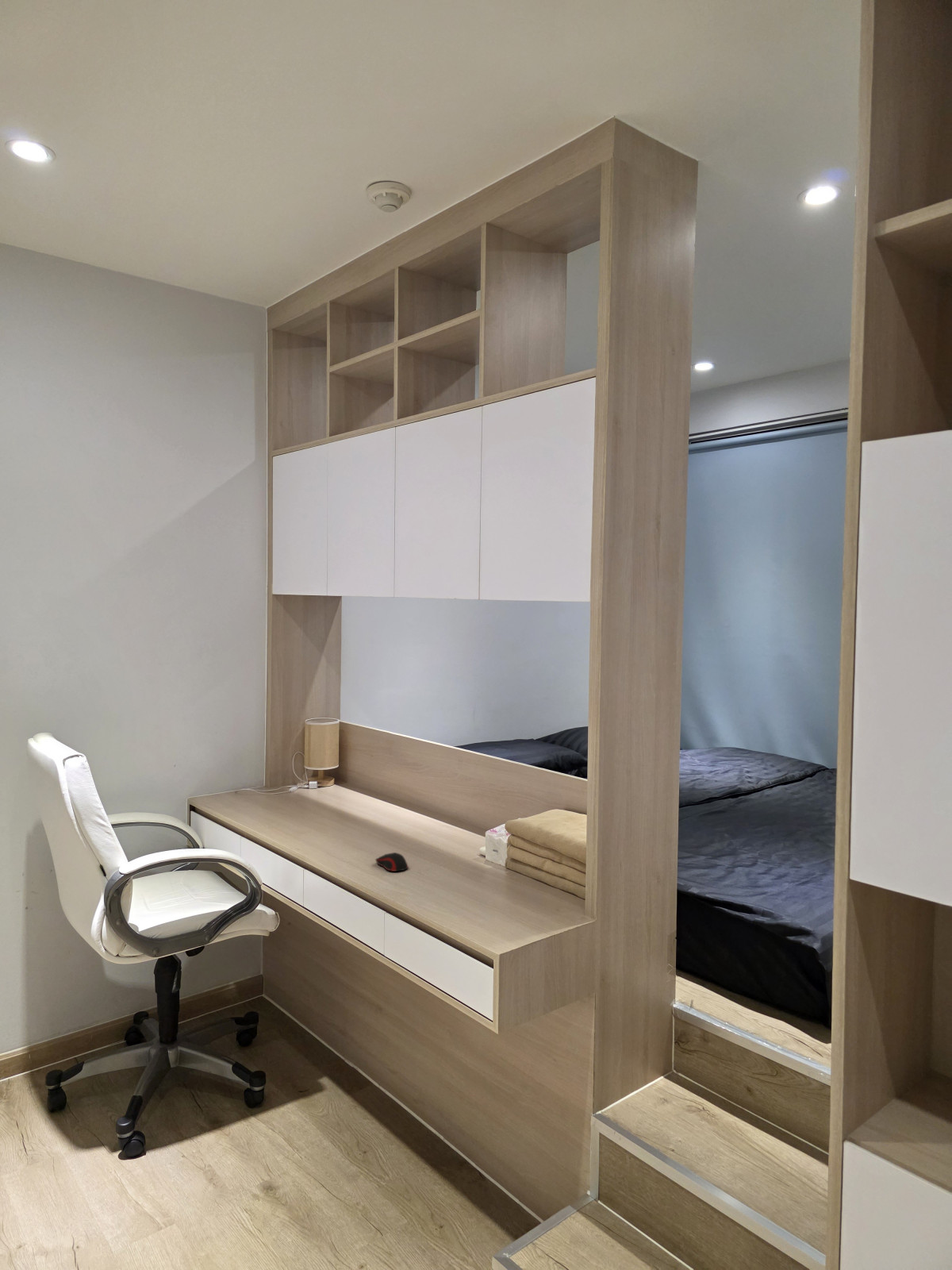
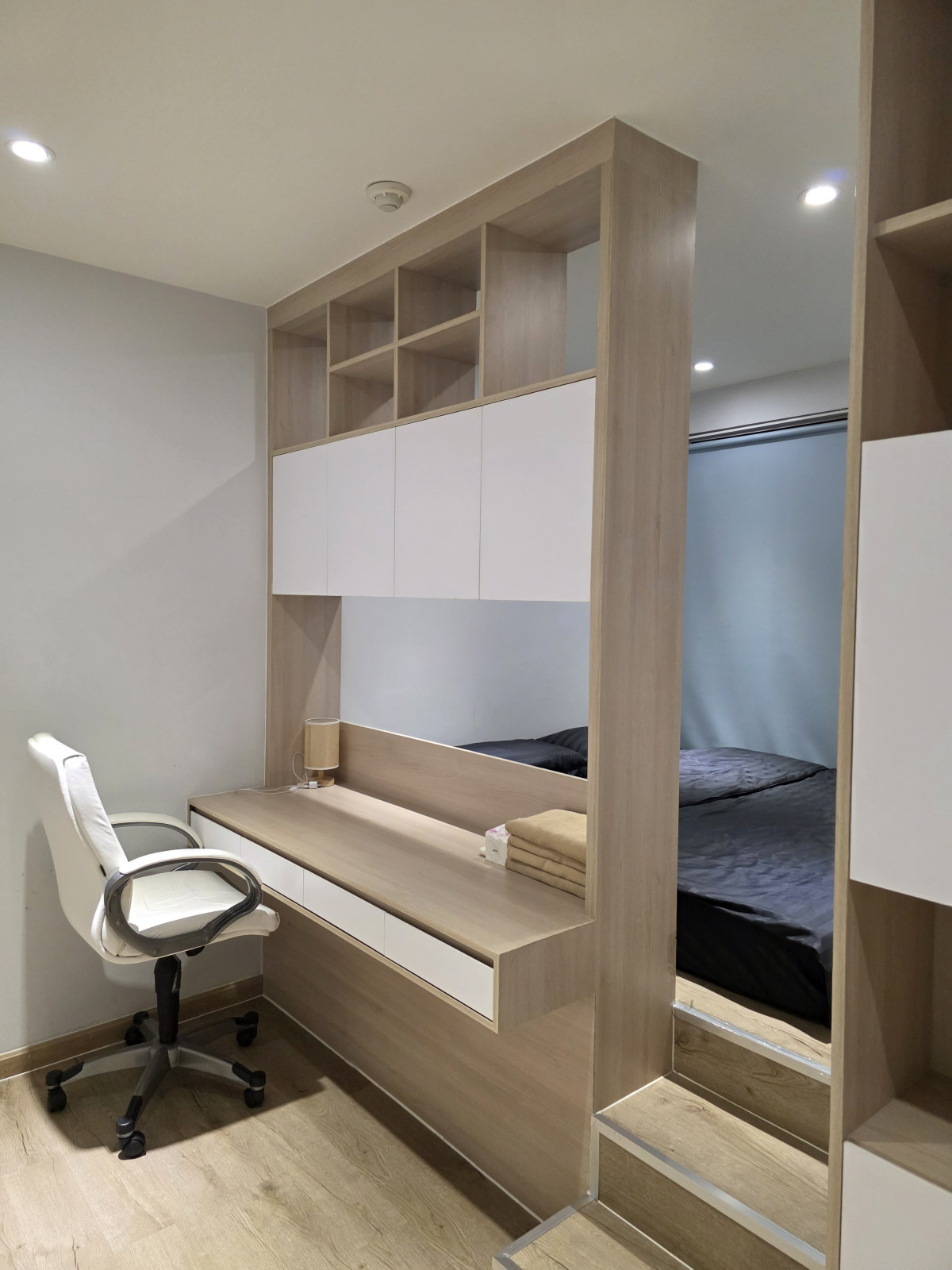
- computer mouse (392, 859)
